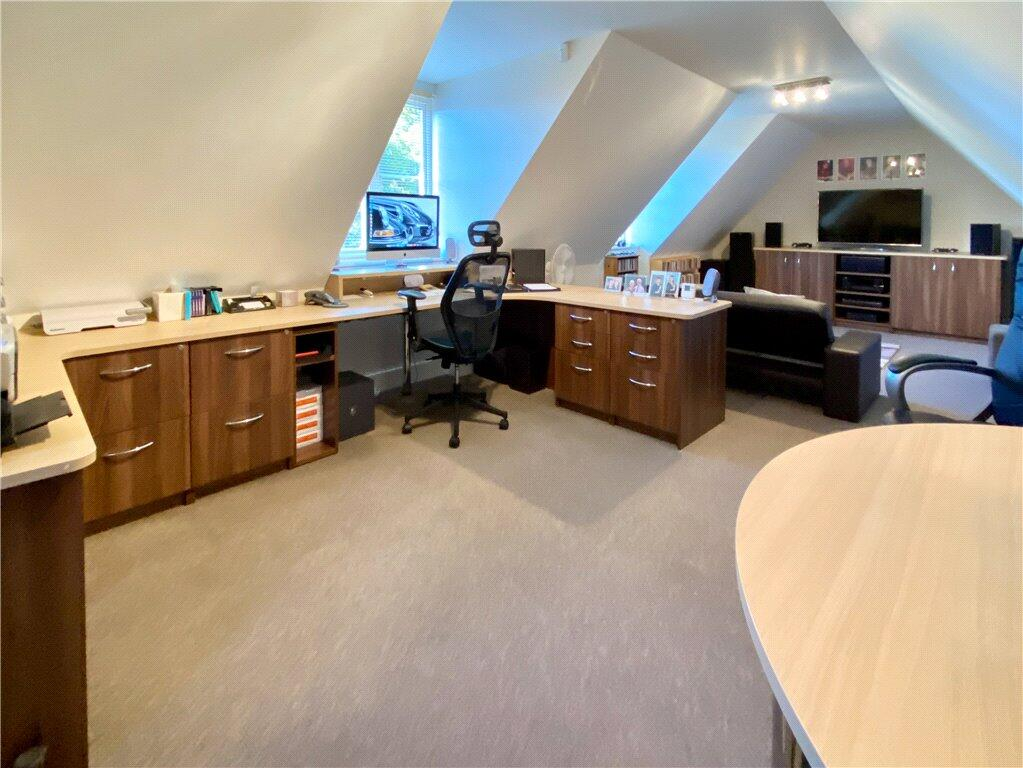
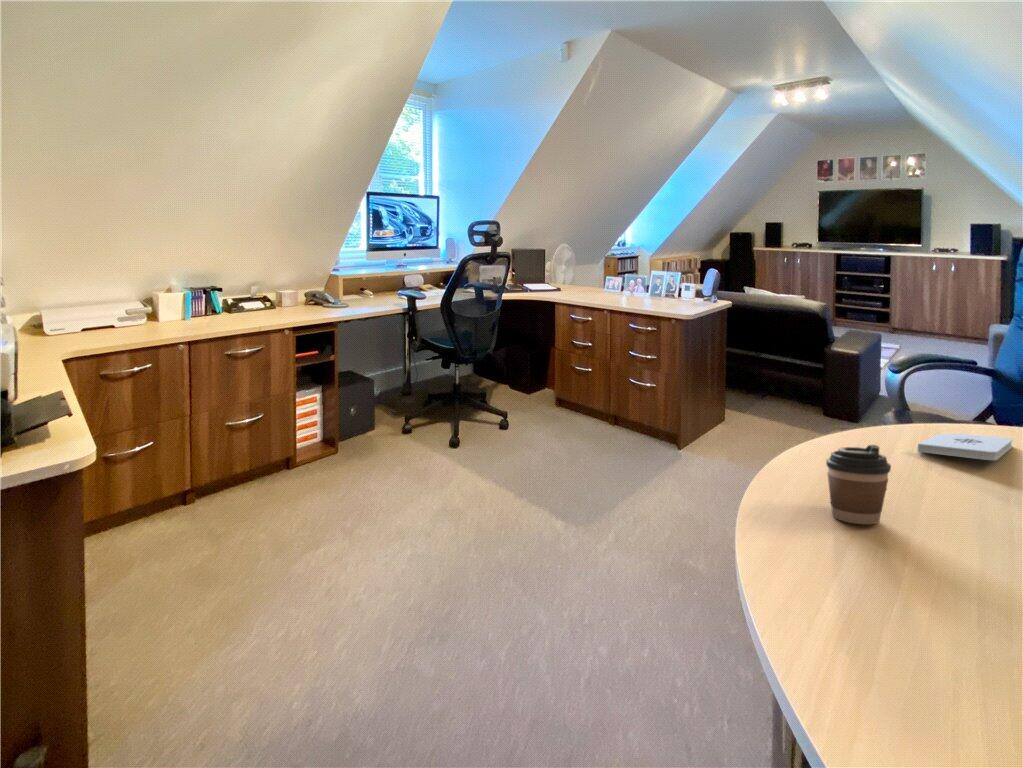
+ coffee cup (857, 481)
+ notepad (966, 445)
